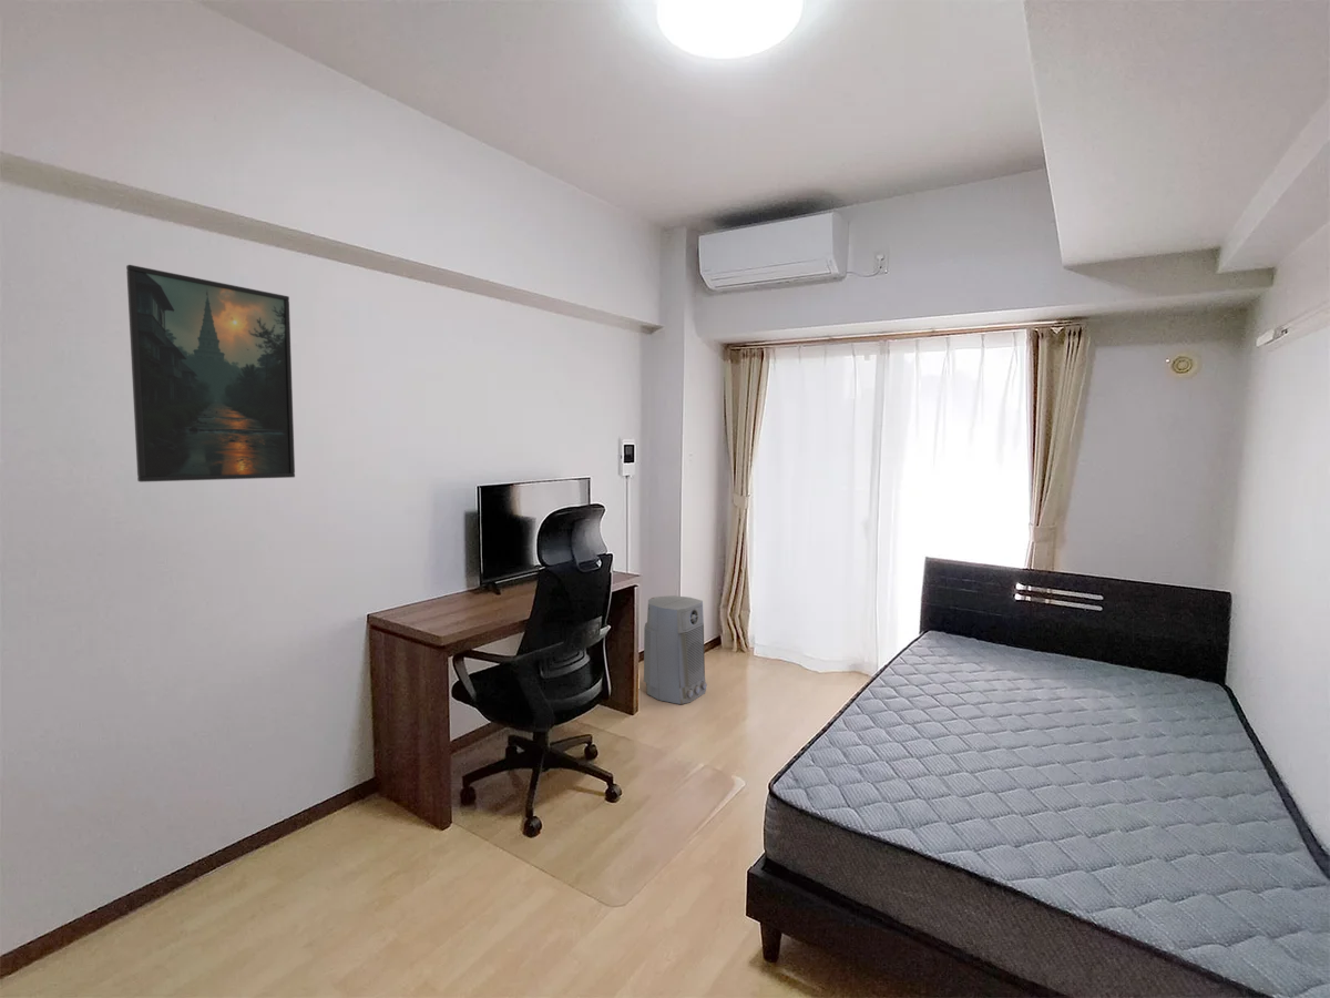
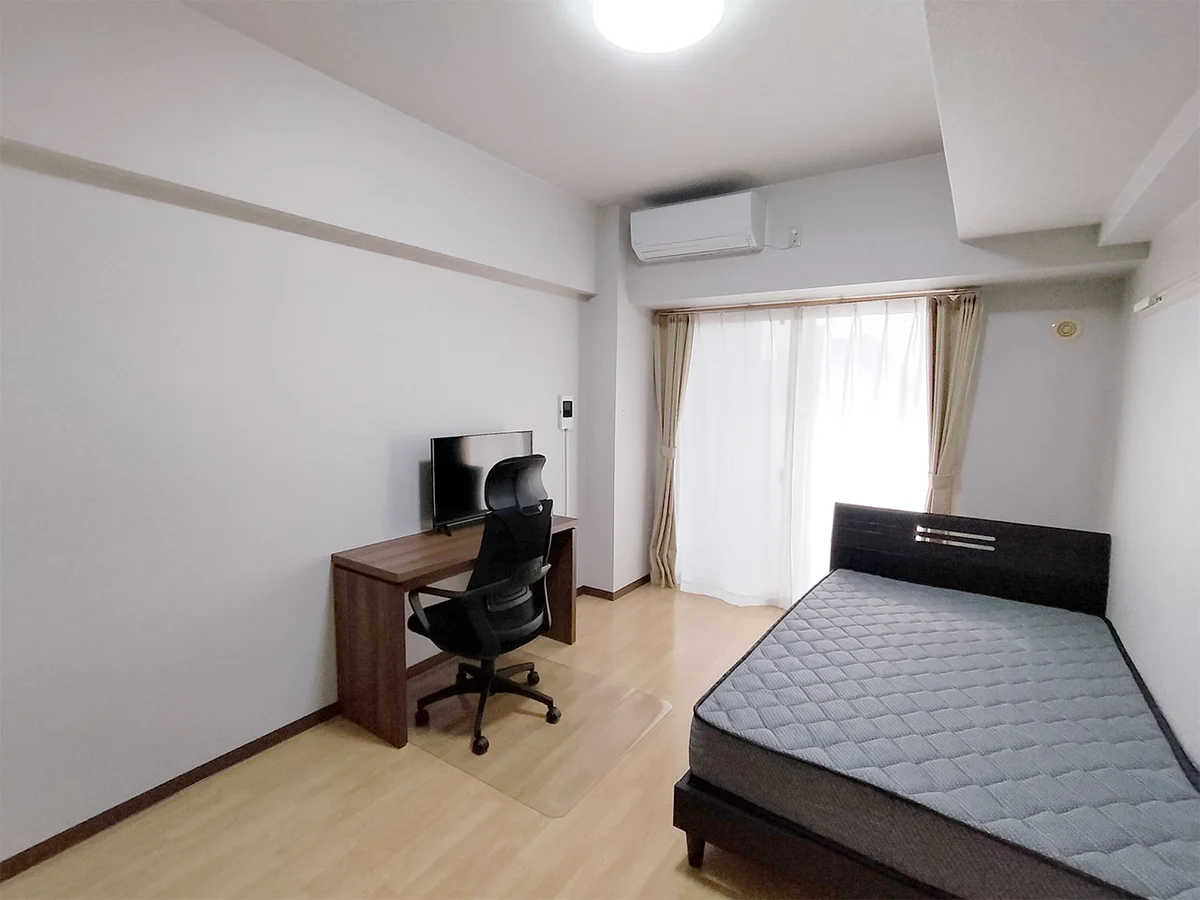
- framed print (218, 381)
- air purifier (673, 646)
